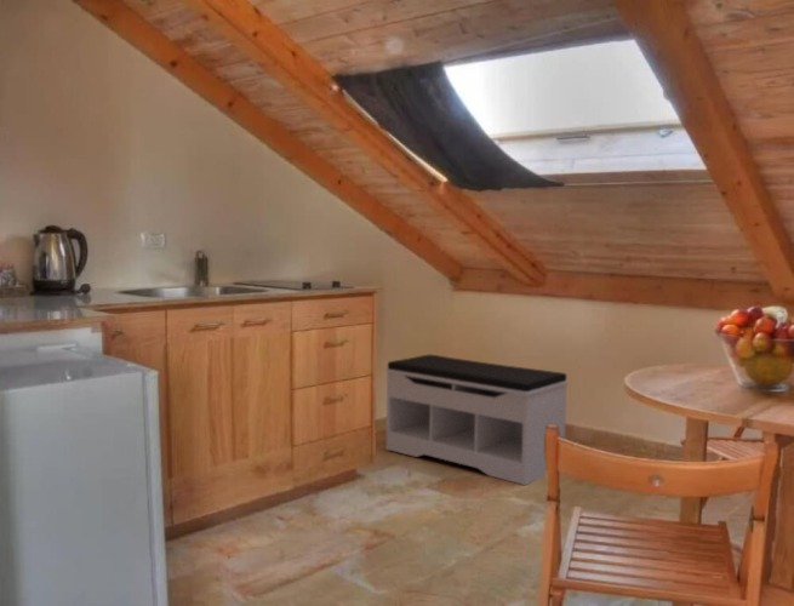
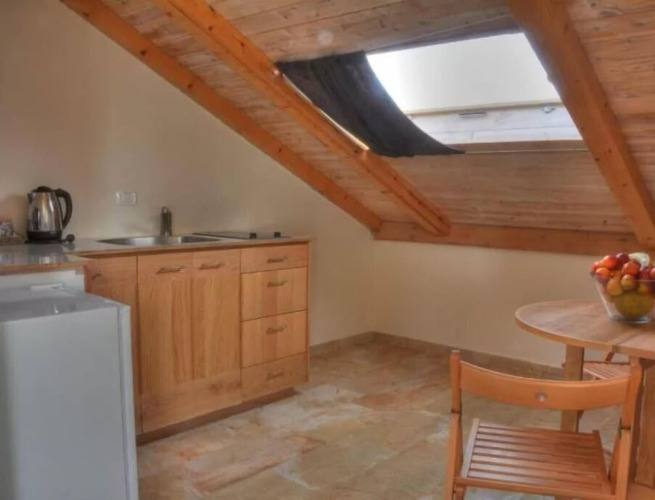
- bench (472, 412)
